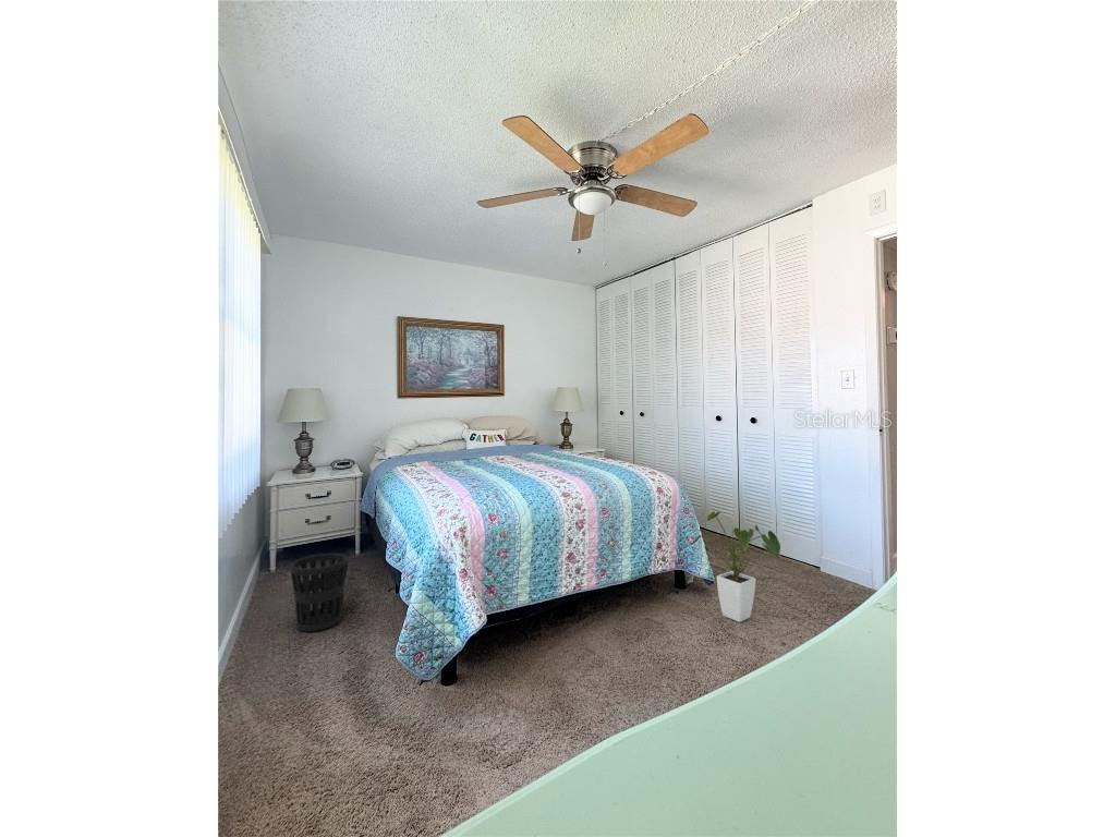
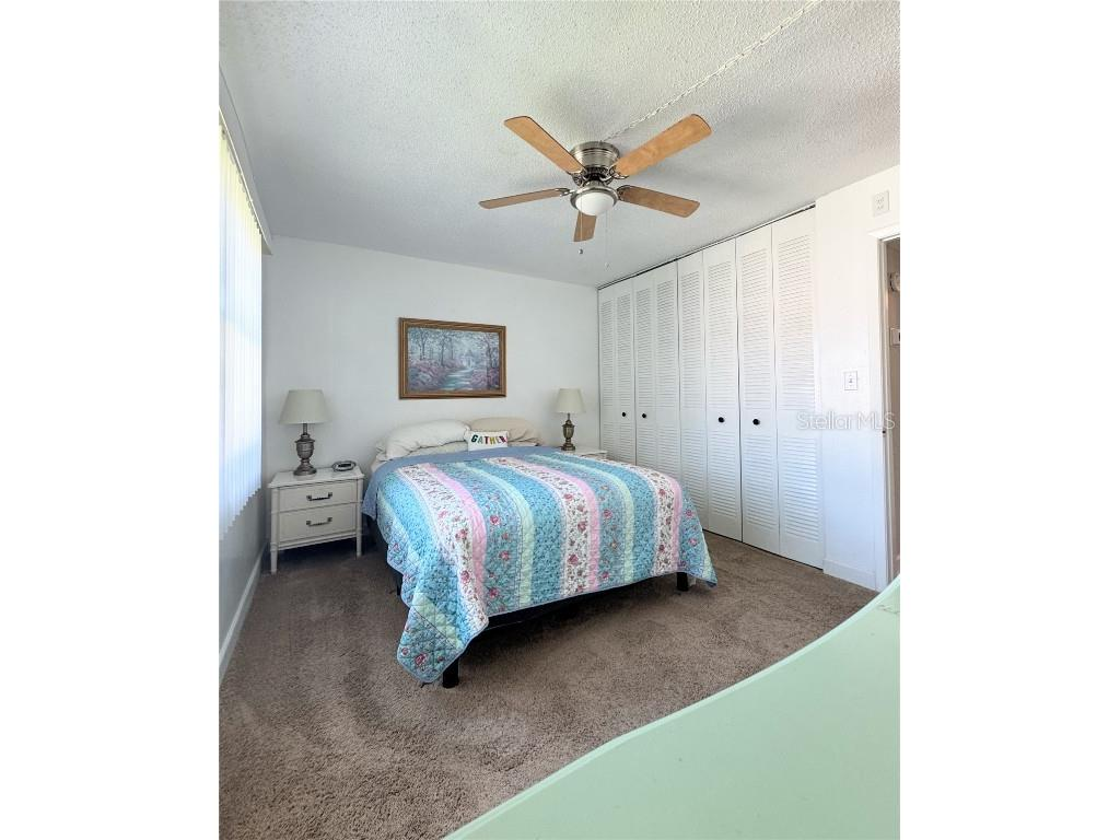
- house plant (731, 568)
- wastebasket (320, 591)
